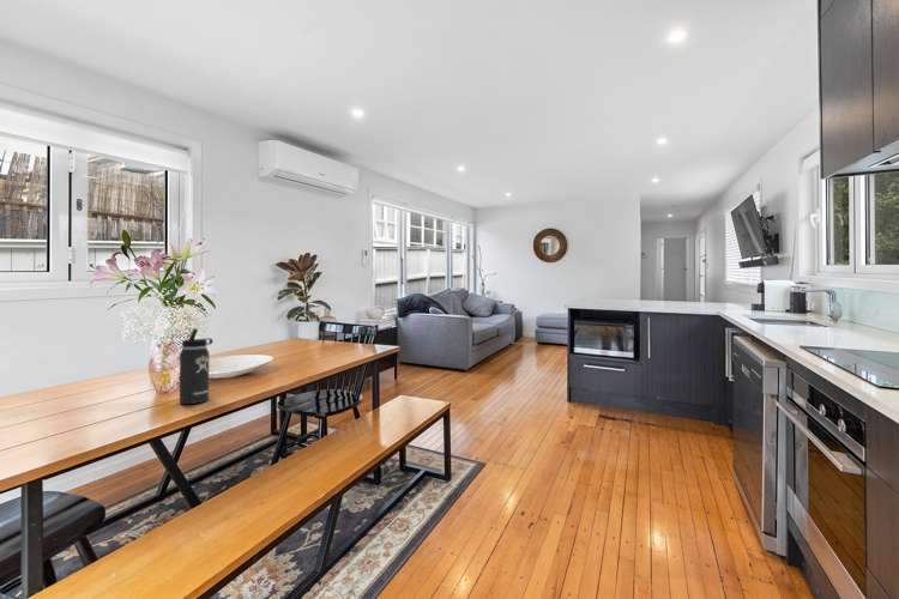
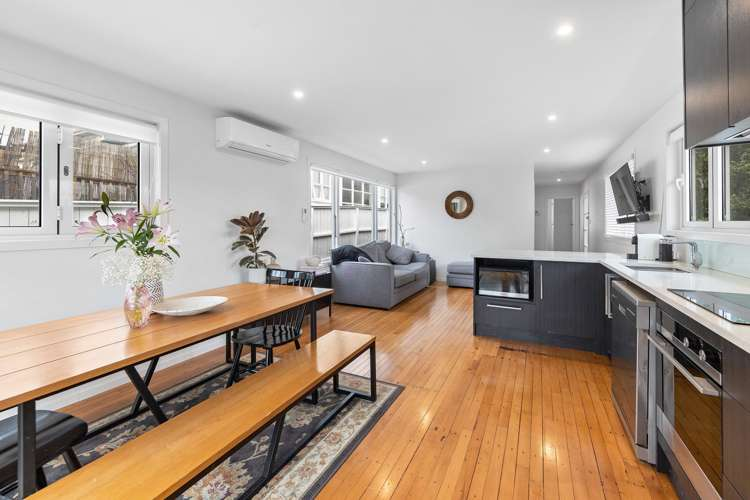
- thermos bottle (197, 364)
